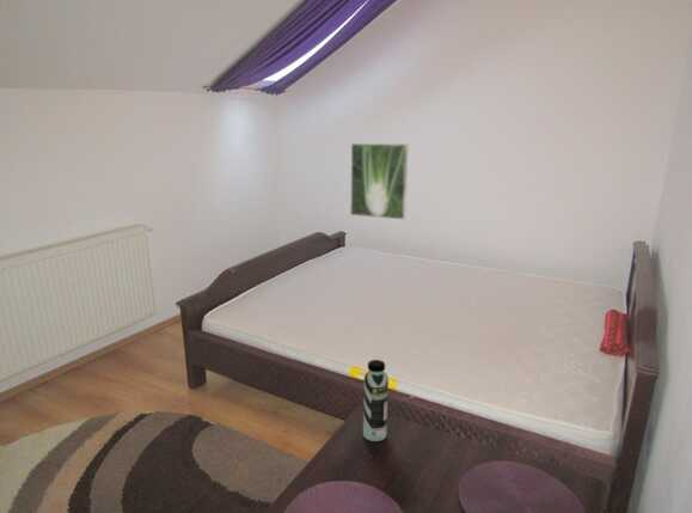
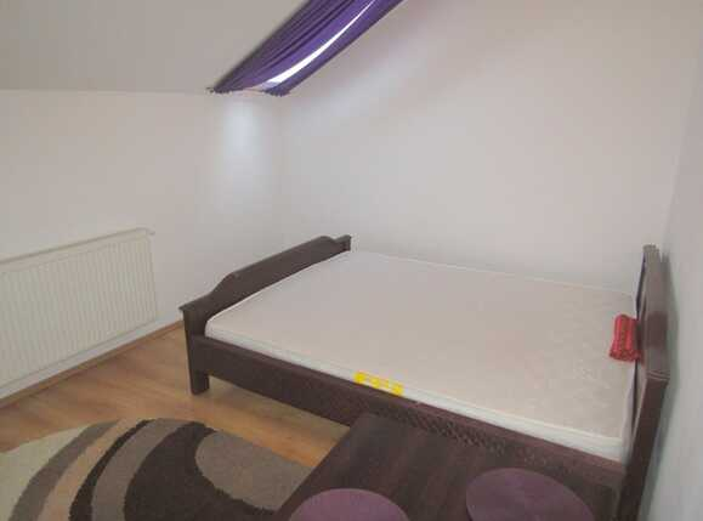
- water bottle (375, 399)
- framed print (378, 181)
